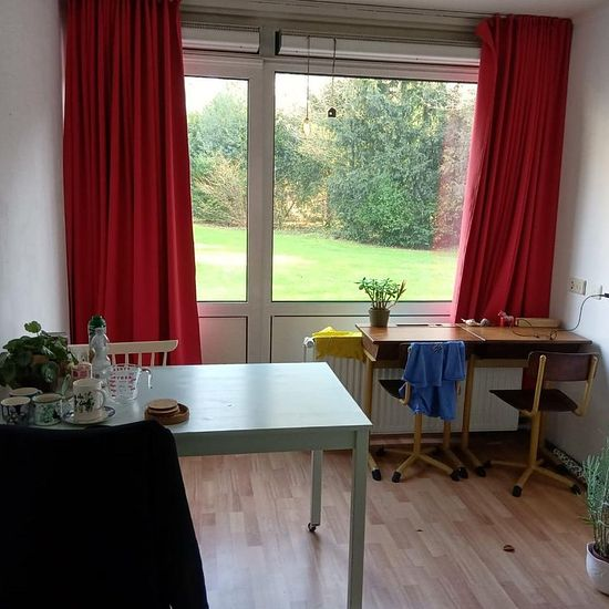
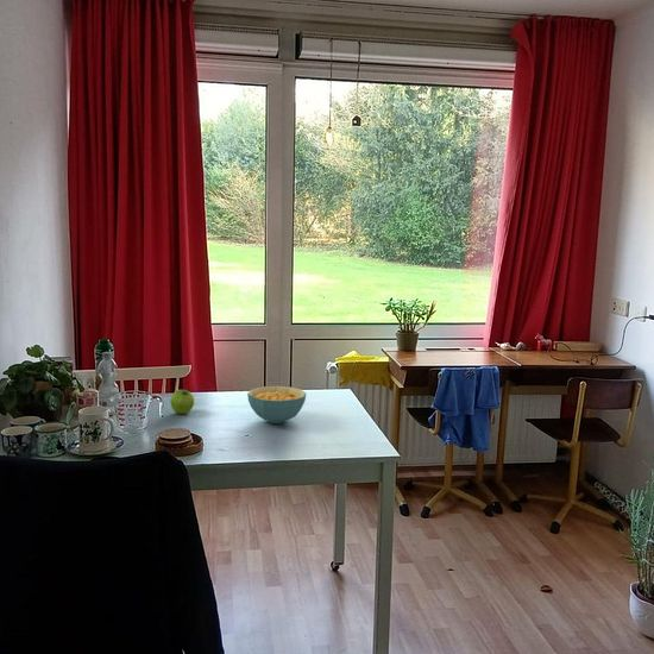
+ cereal bowl (276, 407)
+ fruit (182, 401)
